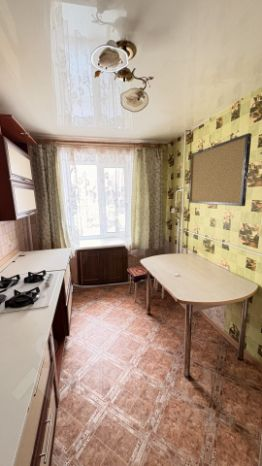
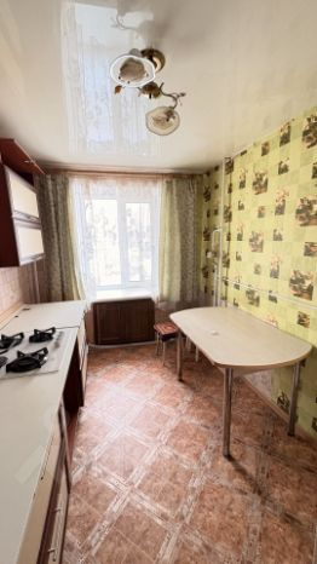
- wall art (213, 175)
